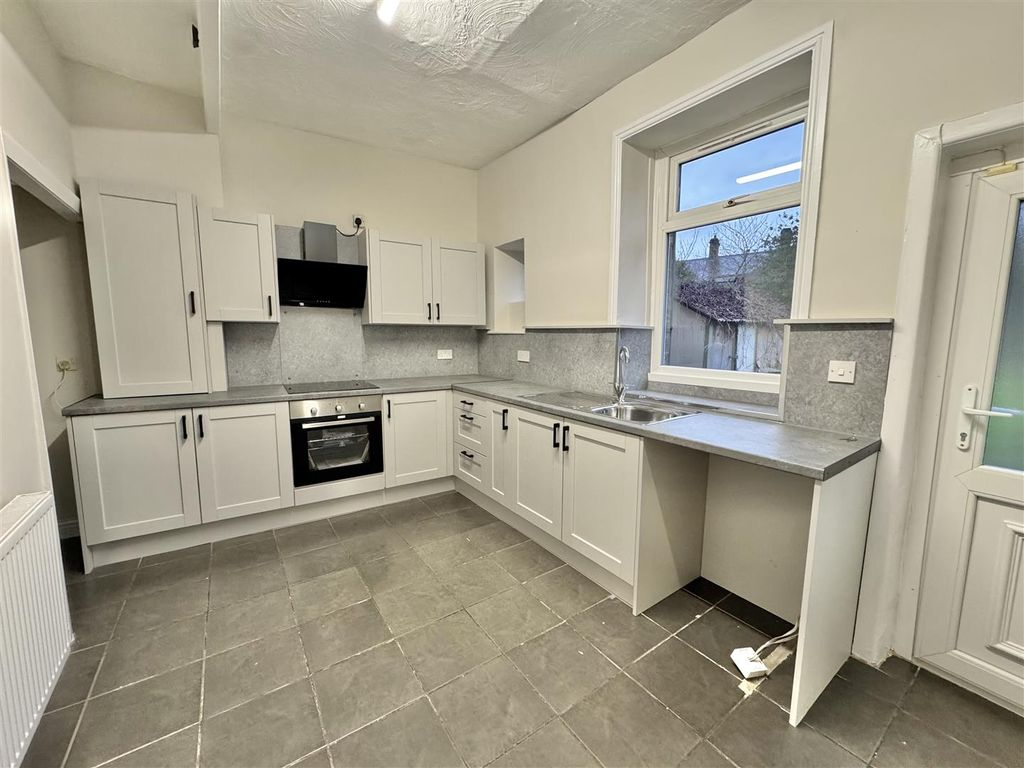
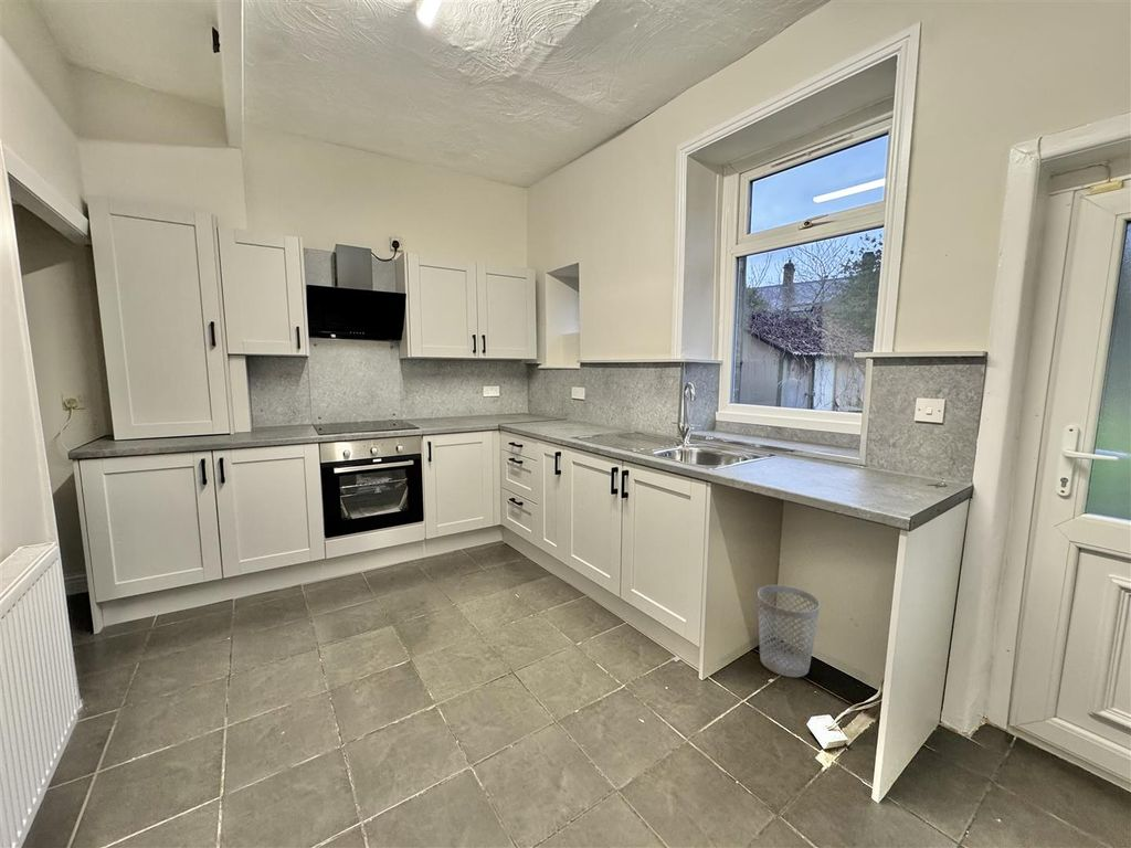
+ wastebasket (785, 630)
